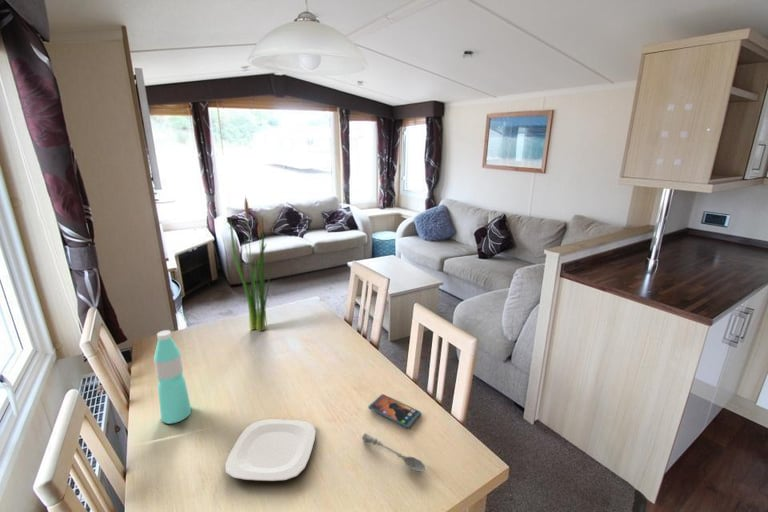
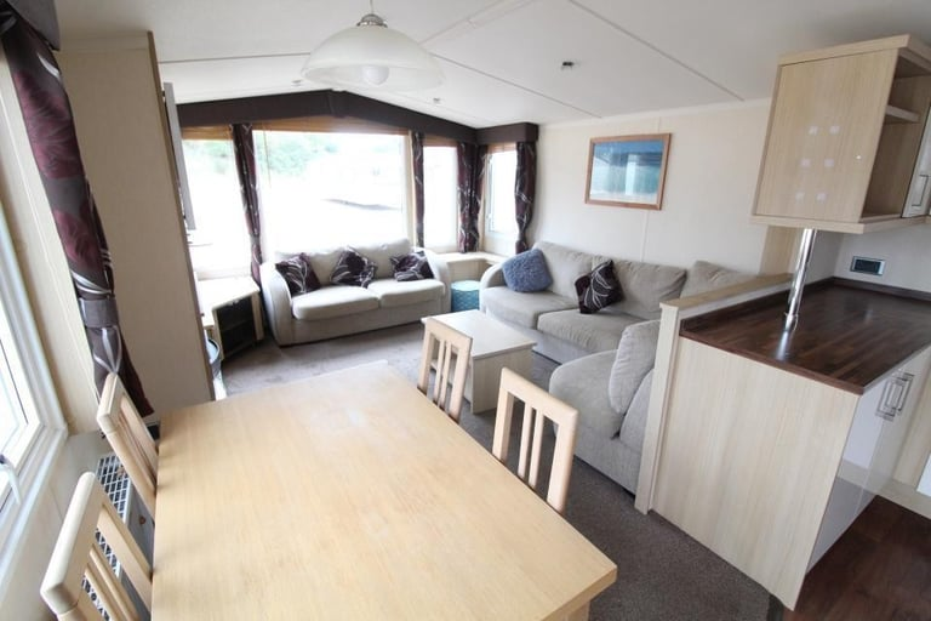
- water bottle (170, 374)
- soupspoon (392, 451)
- plate (273, 448)
- plant (258, 265)
- smartphone (394, 409)
